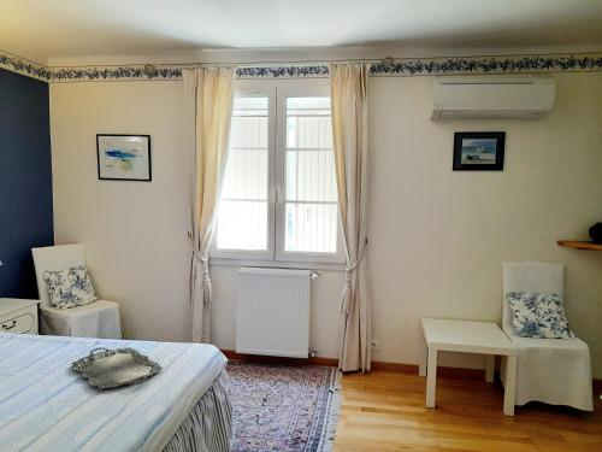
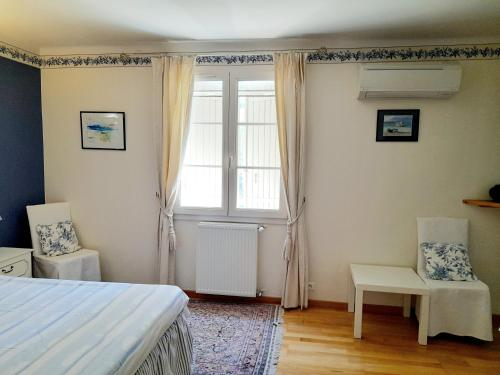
- serving tray (116, 365)
